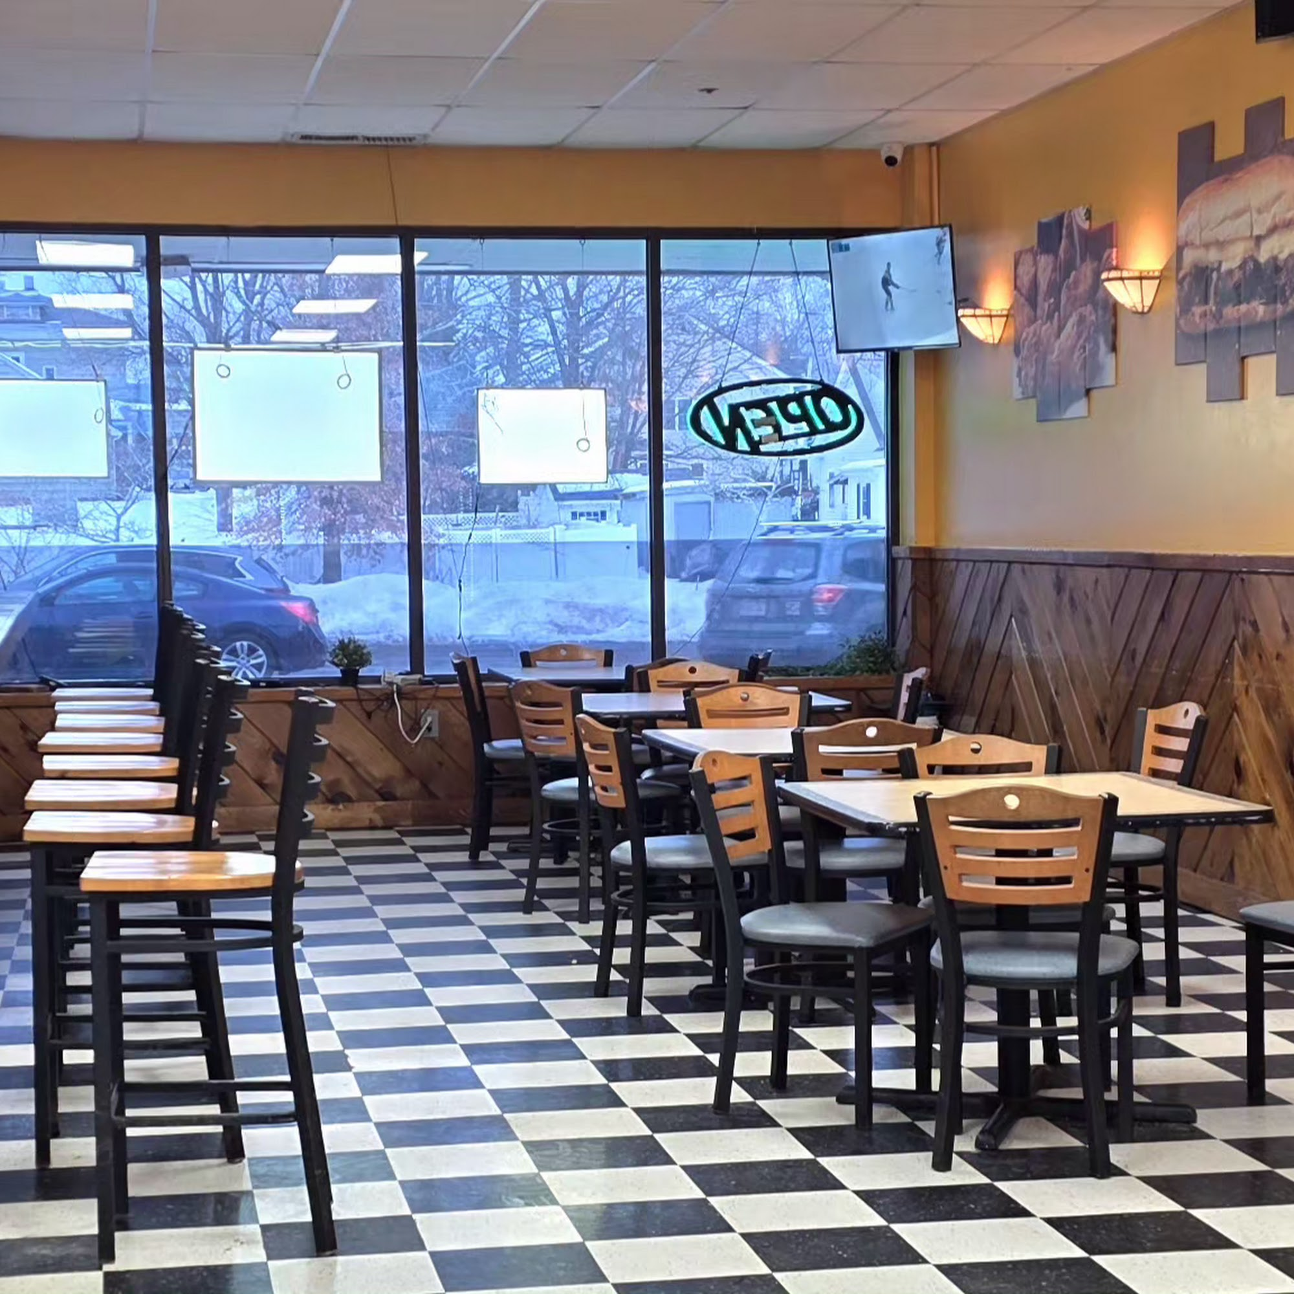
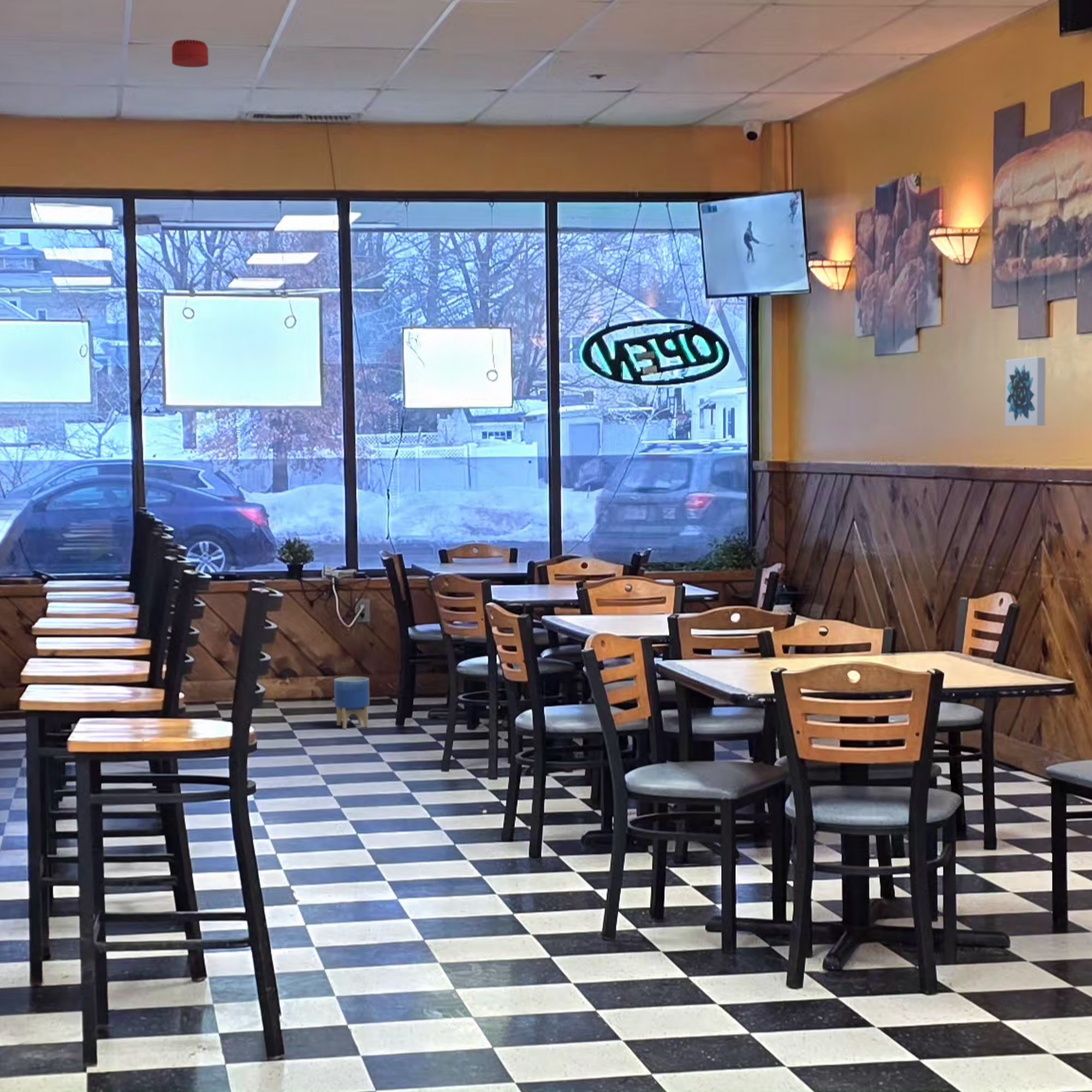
+ planter (352, 702)
+ wall art (1025, 392)
+ smoke detector (190, 53)
